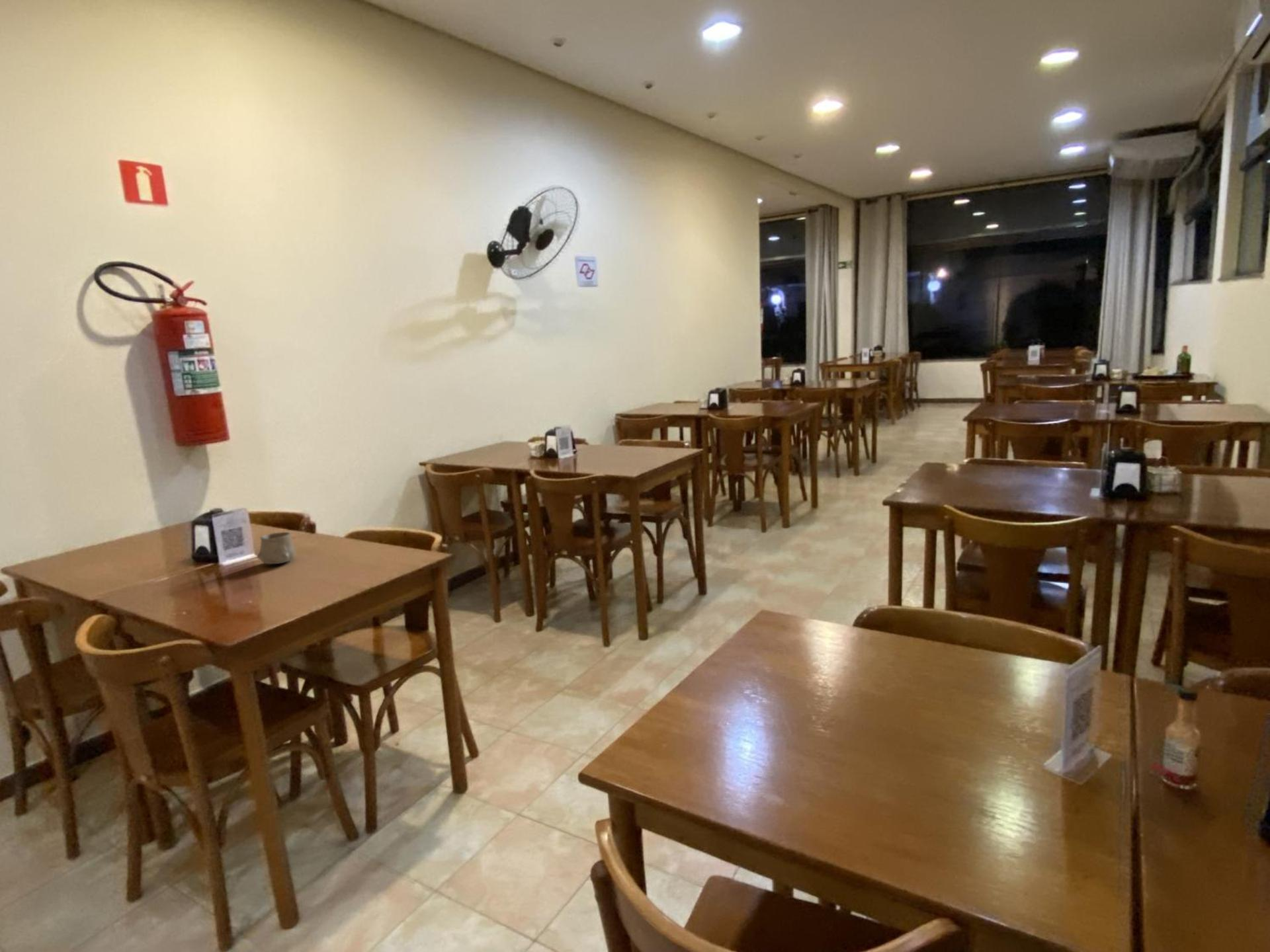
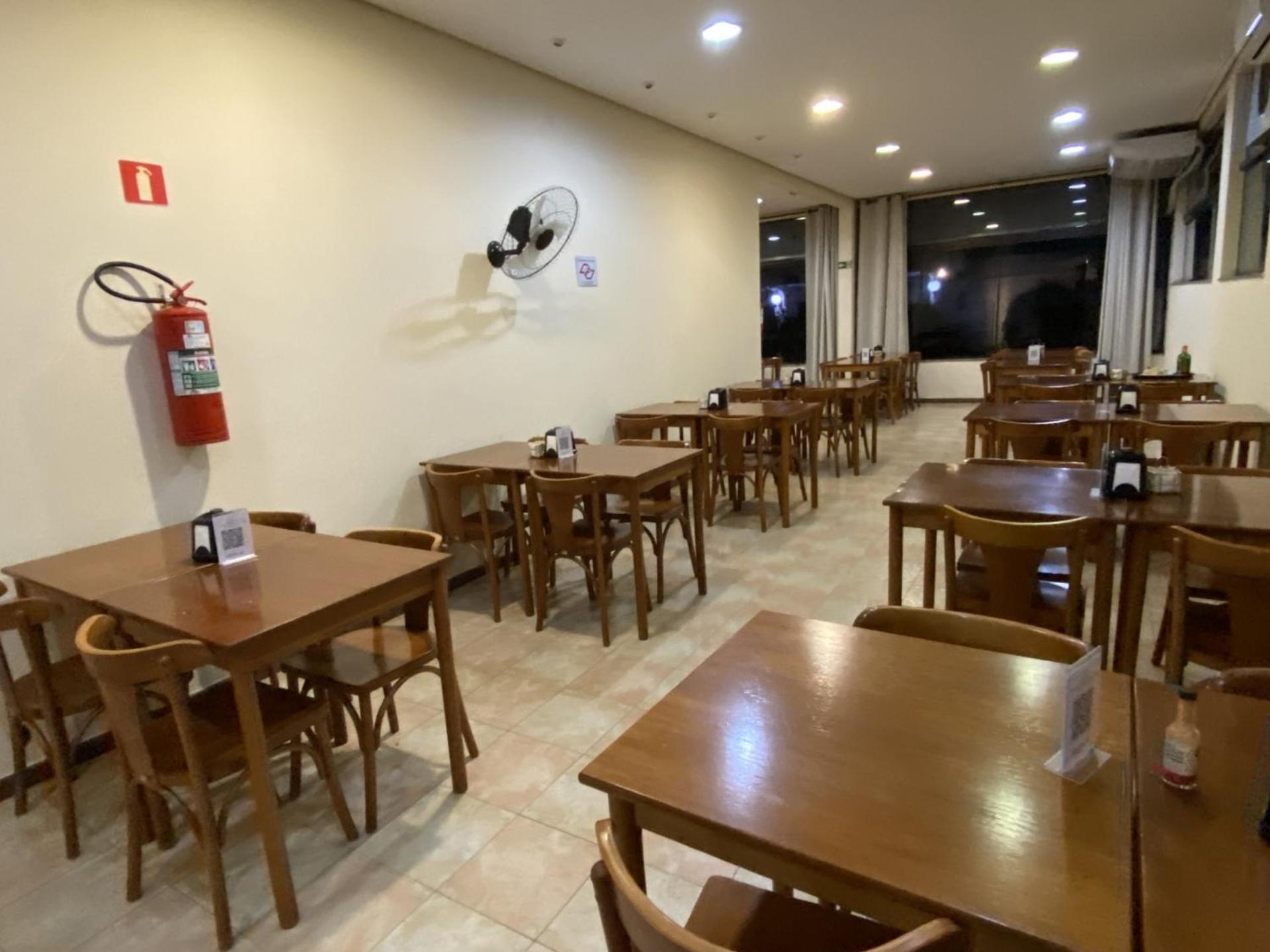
- cup (277, 549)
